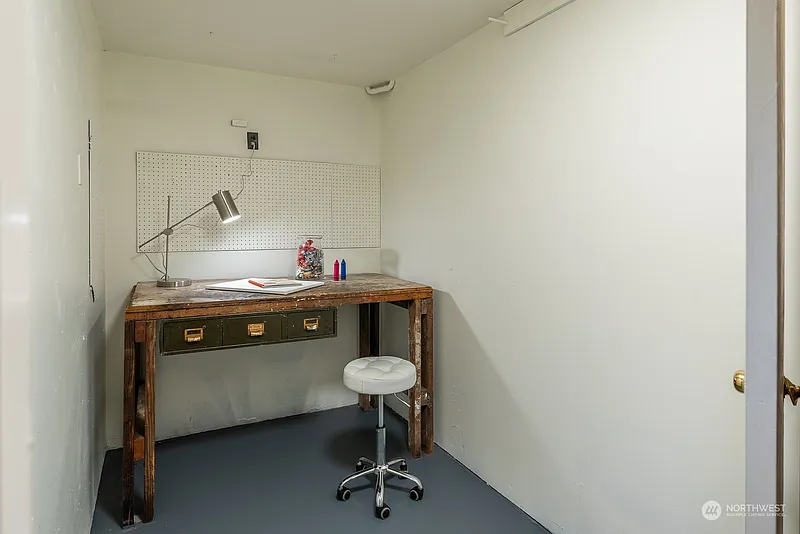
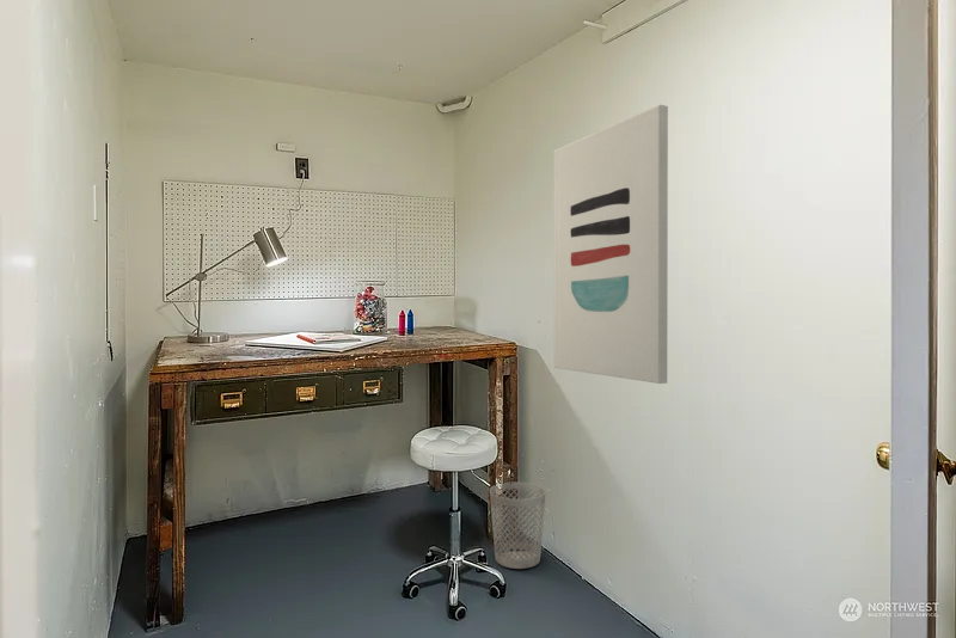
+ wall art (603, 252)
+ wastebasket (516, 524)
